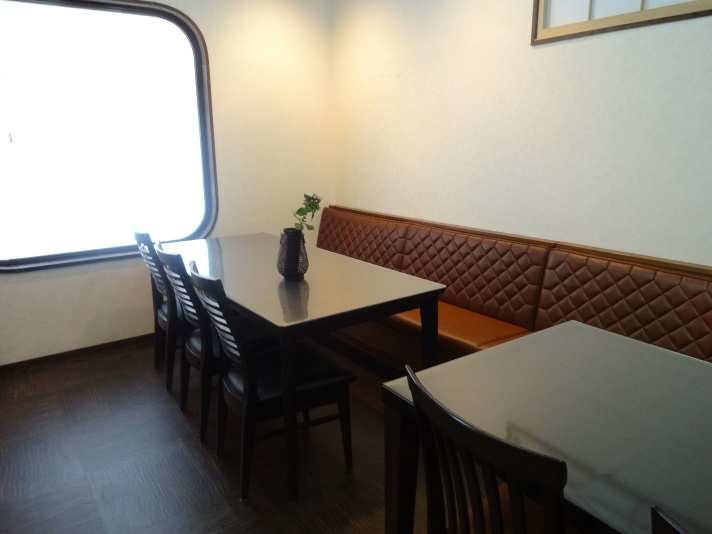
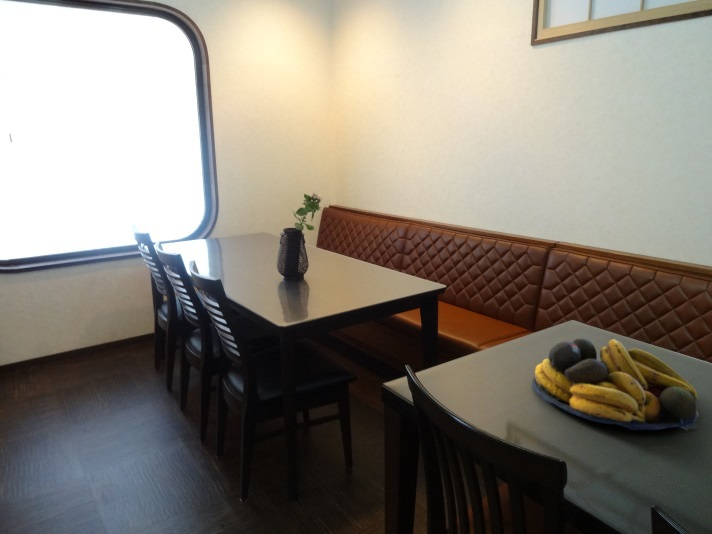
+ fruit bowl (612, 370)
